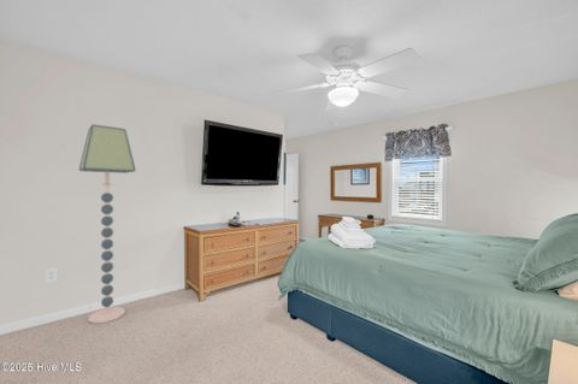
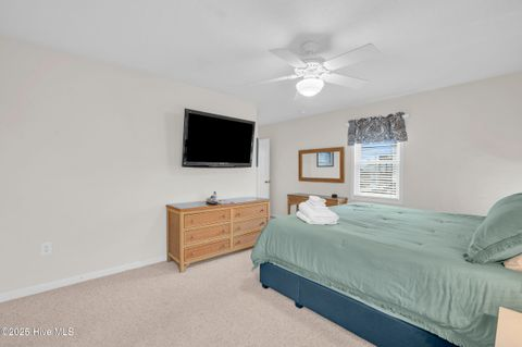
- floor lamp (107, 221)
